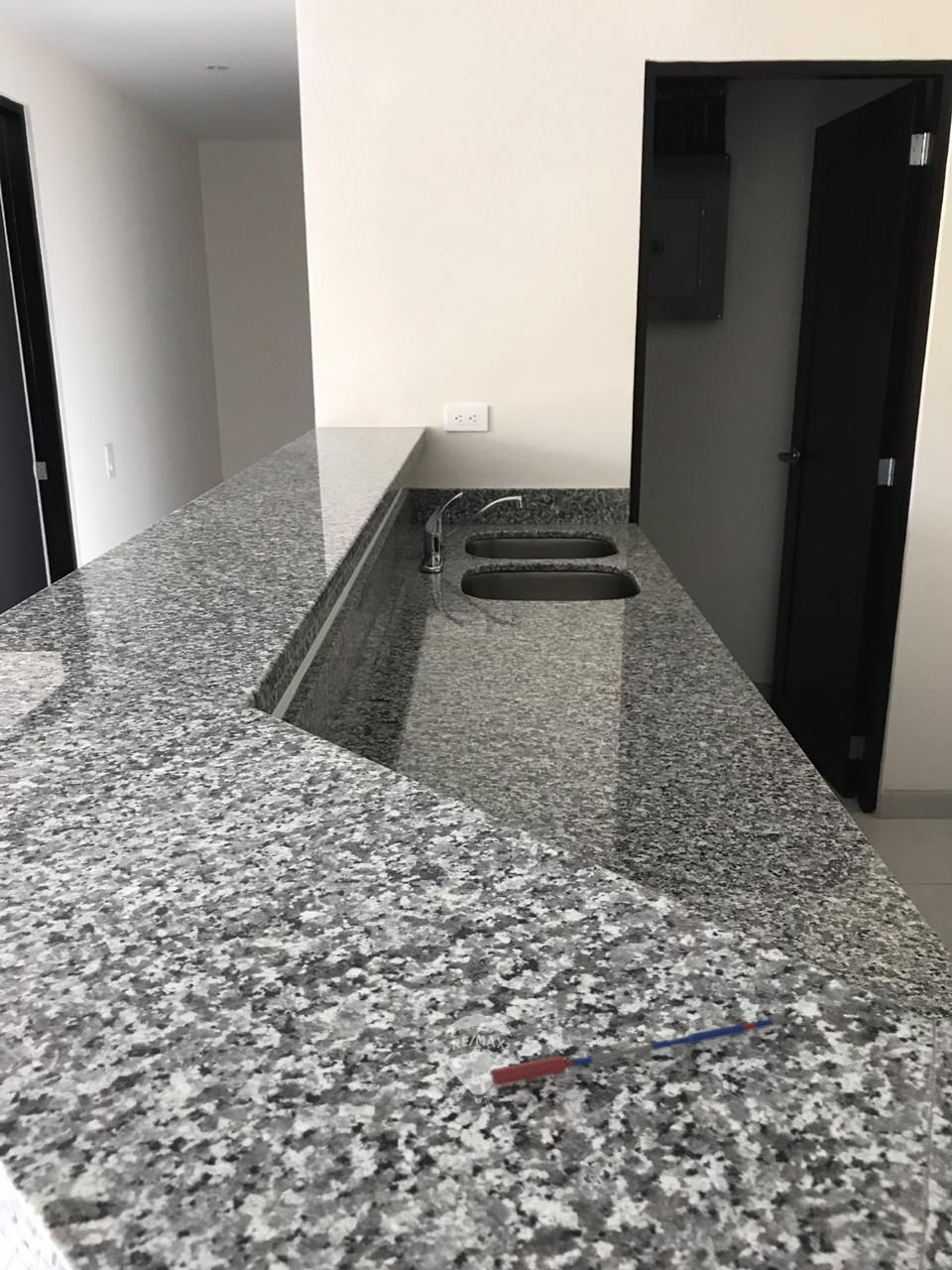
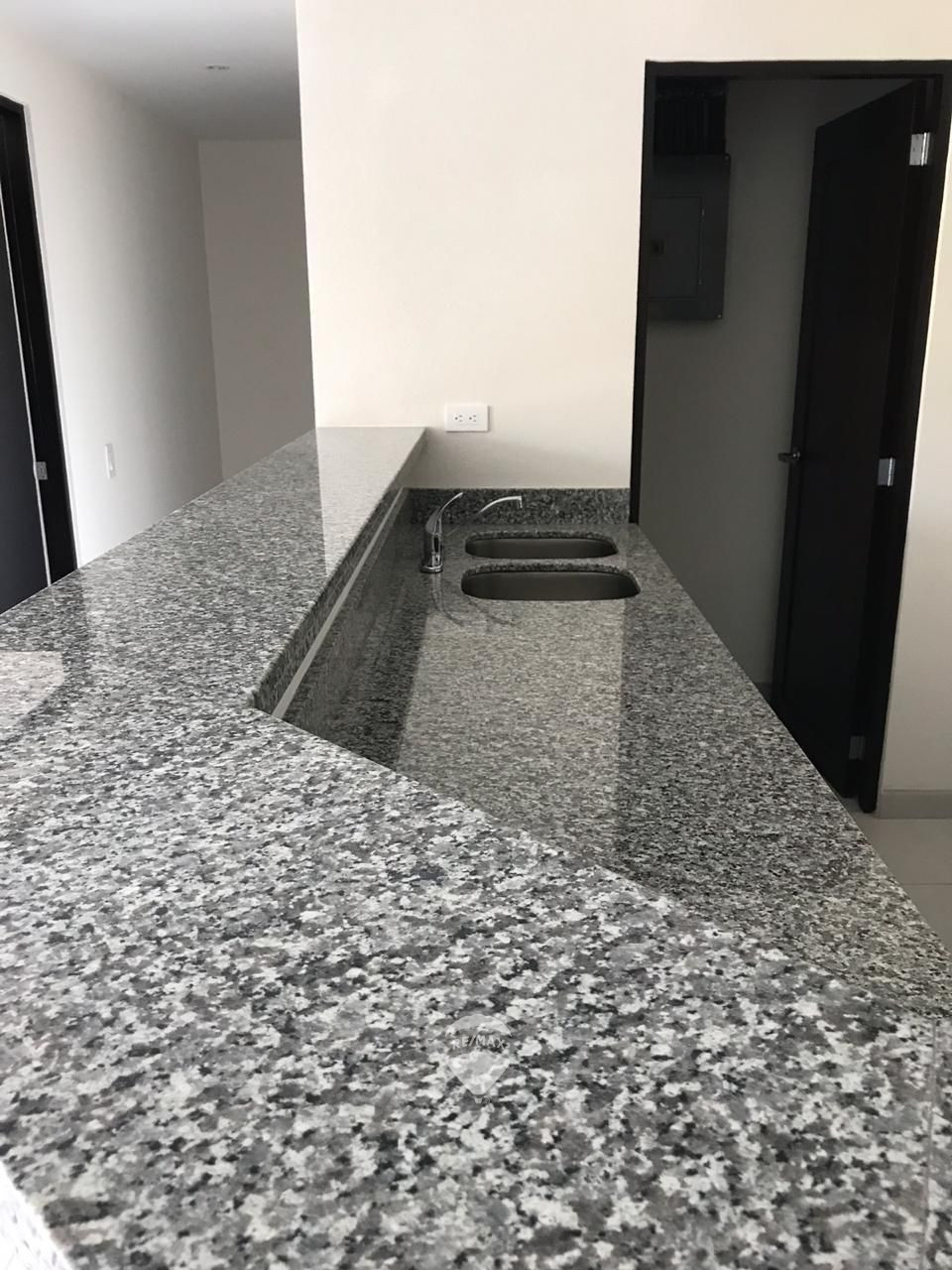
- pen (647, 1045)
